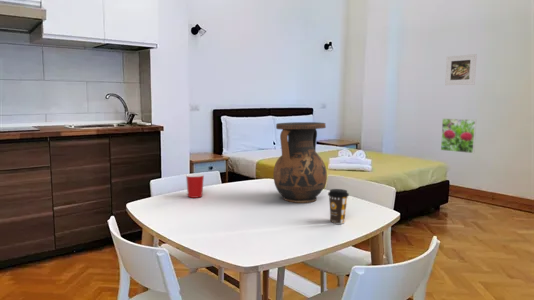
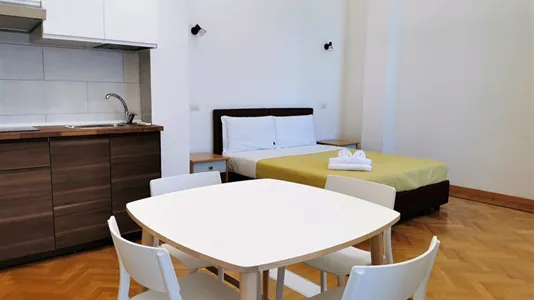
- mug (194, 184)
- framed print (460, 70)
- vase (300, 161)
- coffee cup (337, 206)
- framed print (457, 135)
